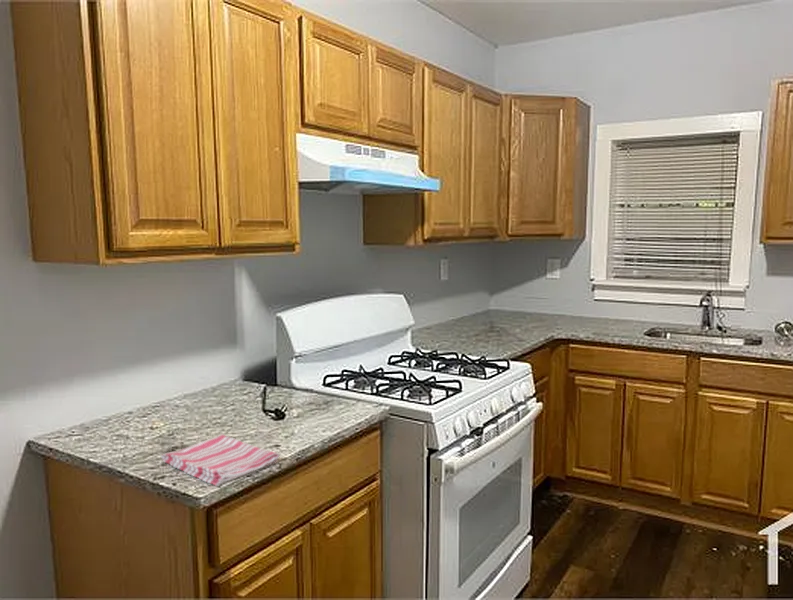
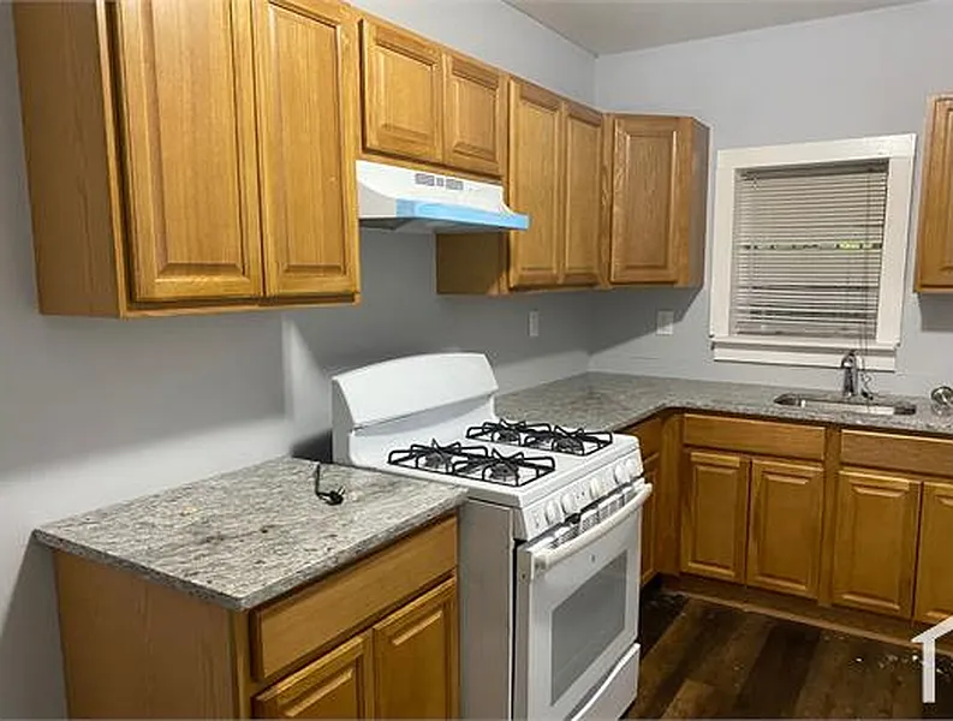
- dish towel (220, 455)
